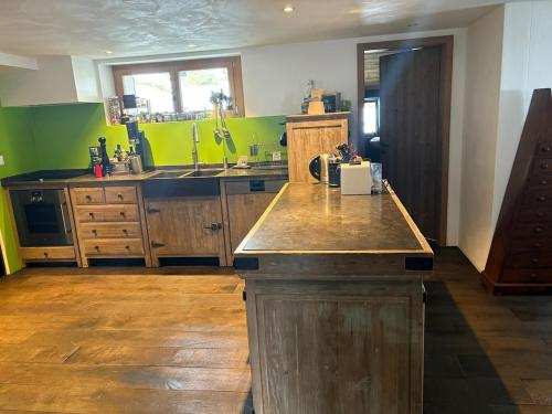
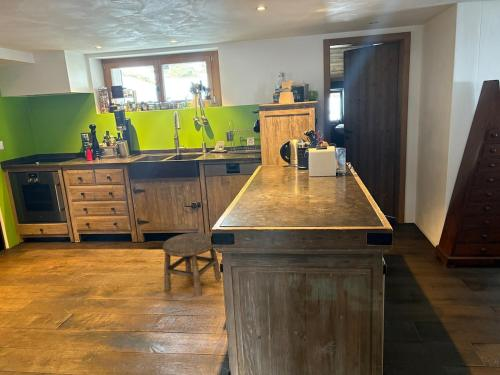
+ stool (190, 262)
